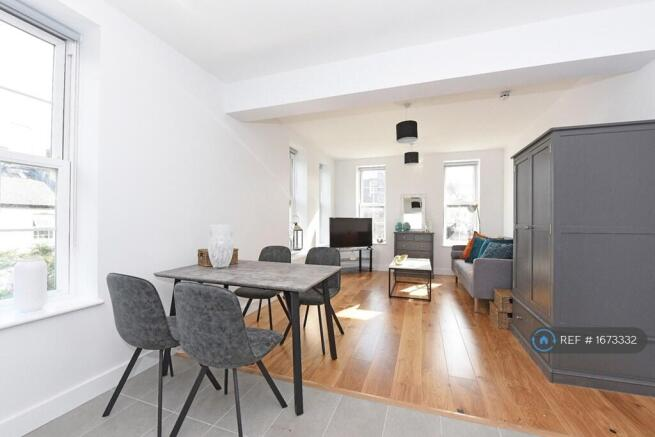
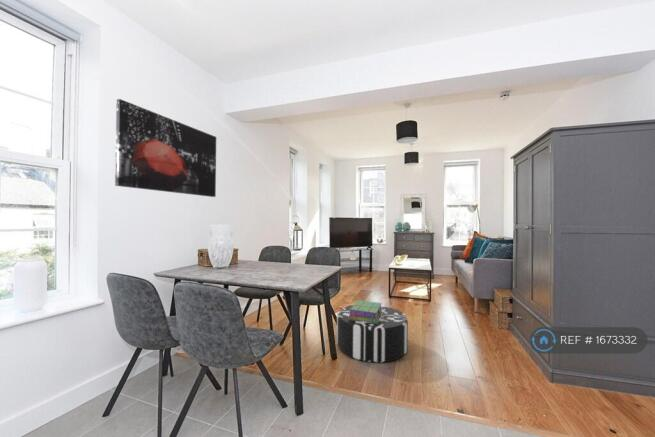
+ stack of books (366, 310)
+ pouf (371, 330)
+ wall art (174, 156)
